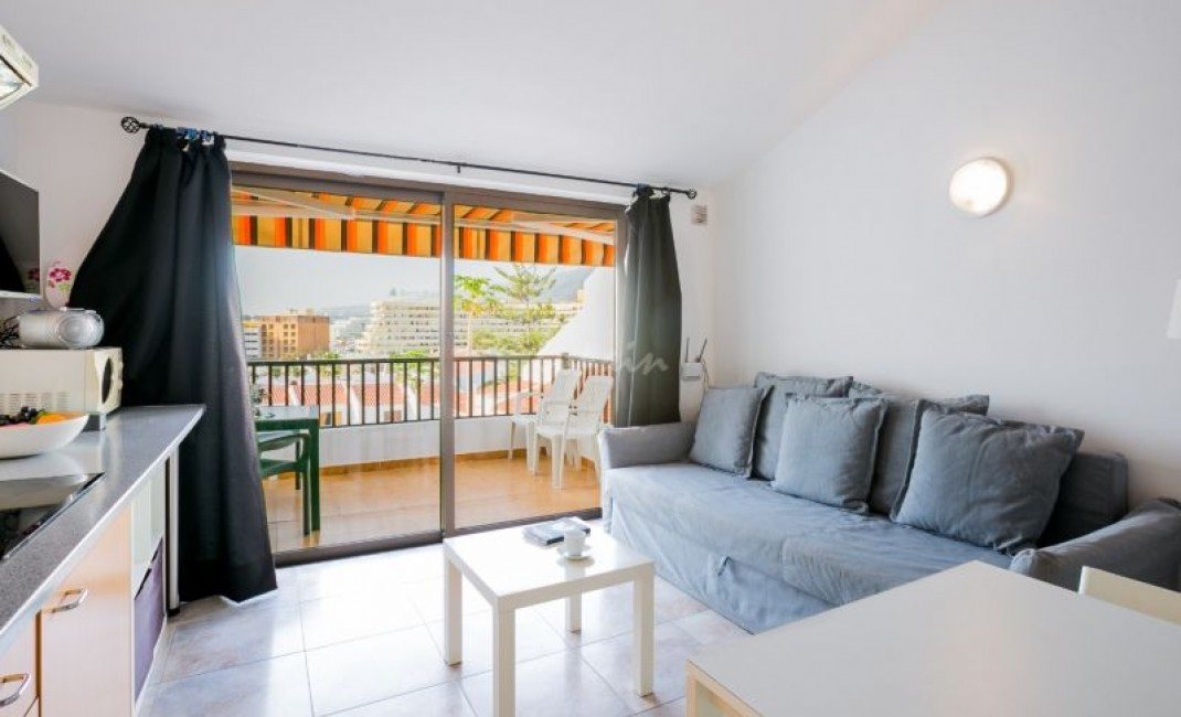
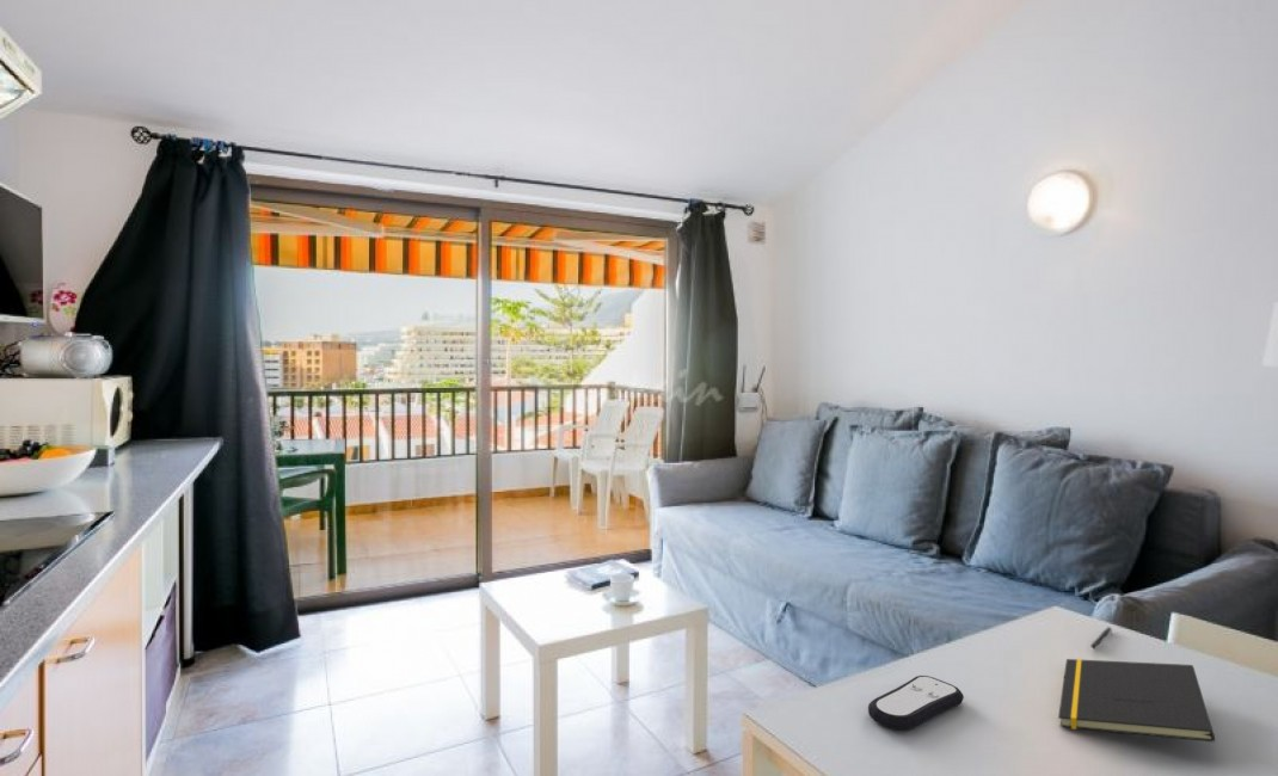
+ pen (1101, 636)
+ notepad (1129, 694)
+ remote control (914, 701)
